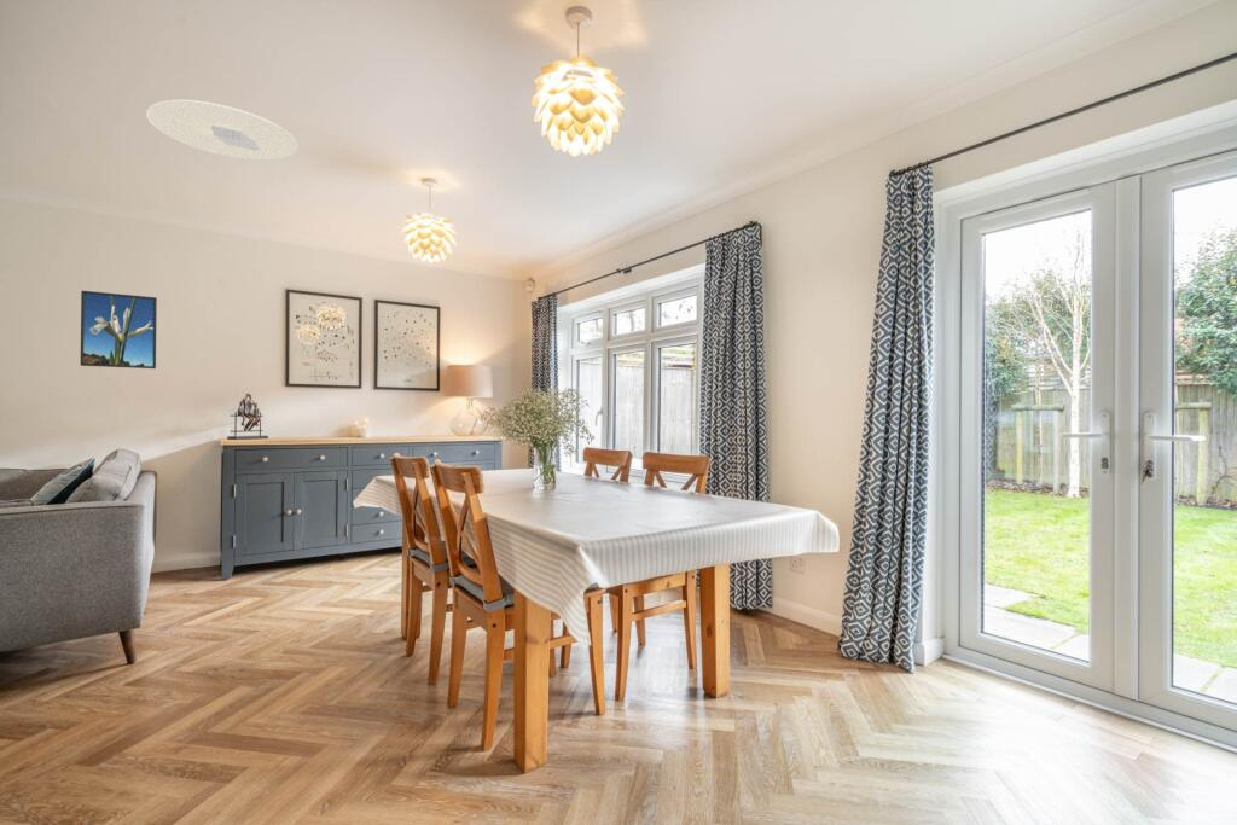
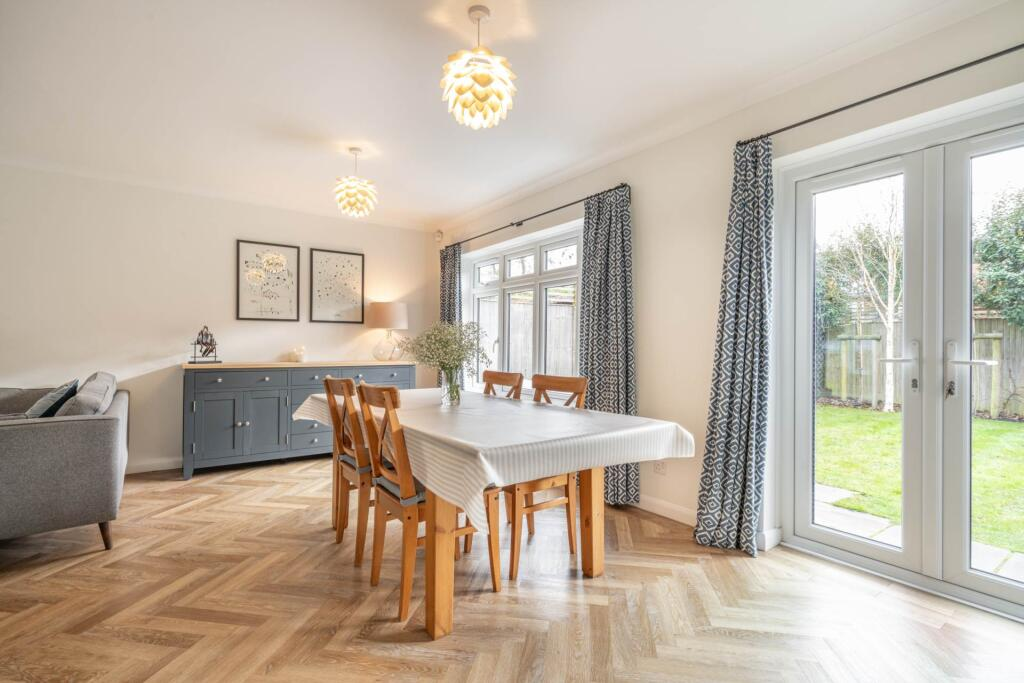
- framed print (120, 330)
- ceiling light (226, 127)
